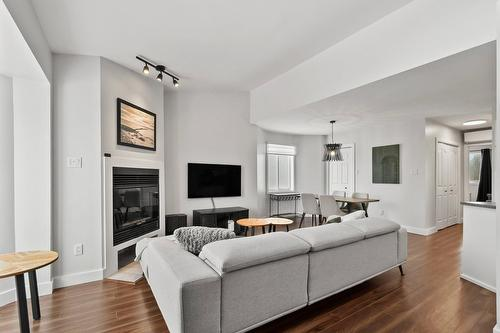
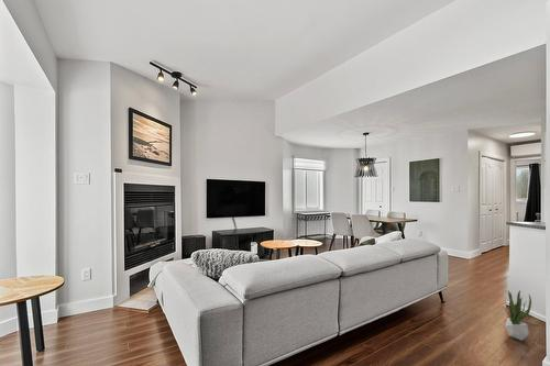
+ potted plant (517, 314)
